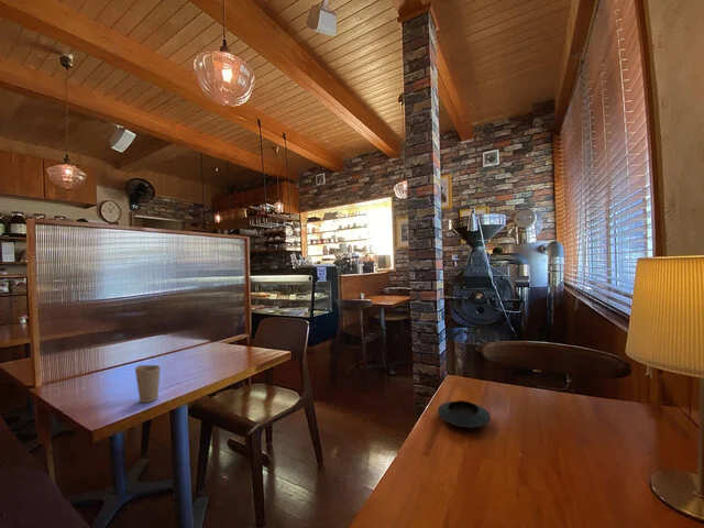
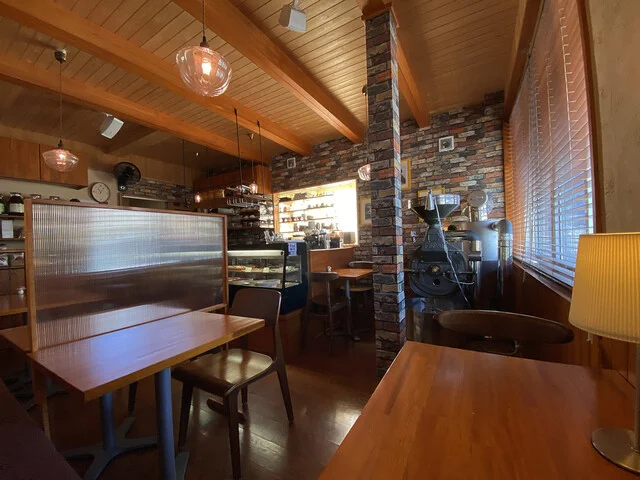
- saucer (463, 411)
- cup (147, 382)
